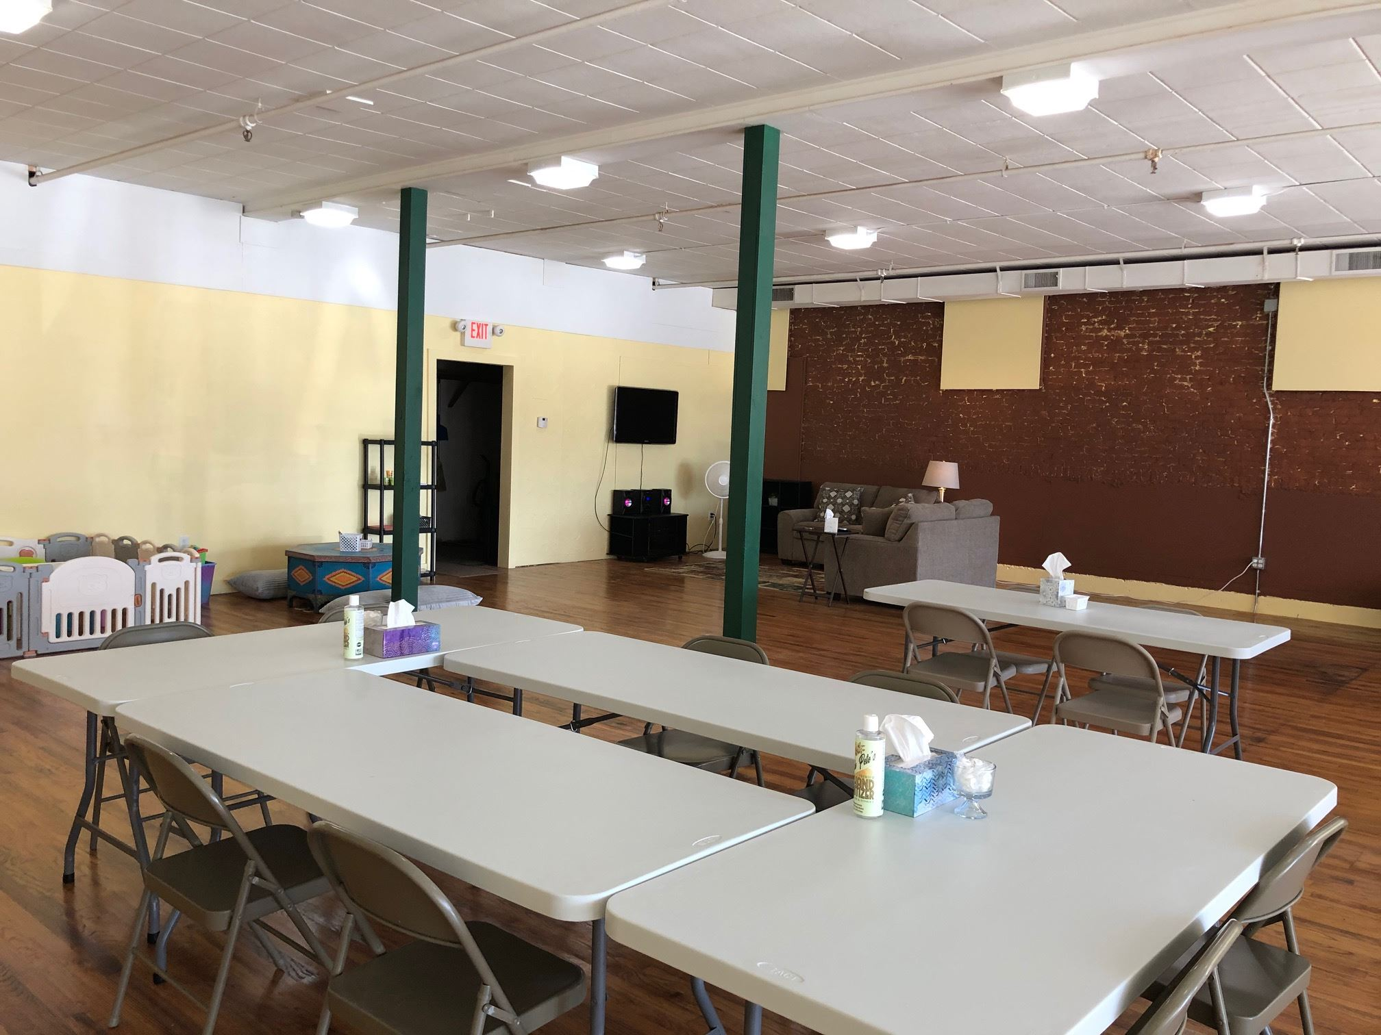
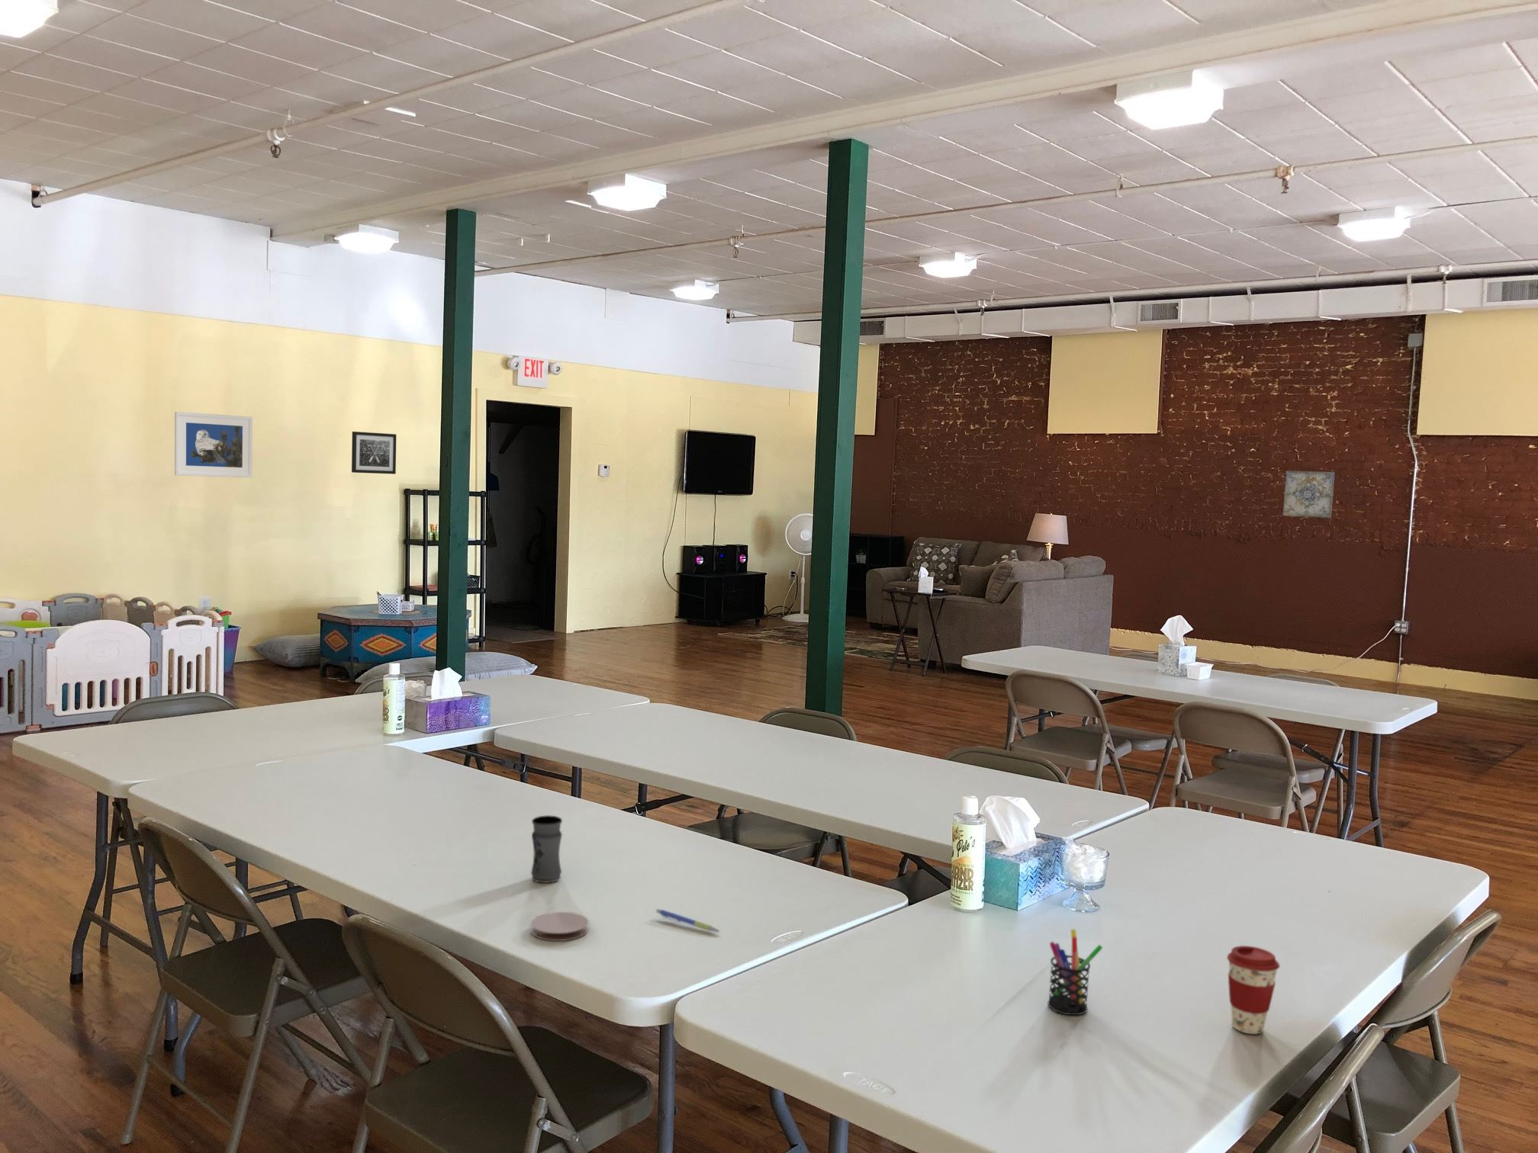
+ coffee cup (1251, 989)
+ pen holder (1074, 969)
+ wall art (1308, 494)
+ jar (546, 849)
+ coaster (559, 925)
+ wall art (374, 453)
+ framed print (214, 446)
+ pen (688, 920)
